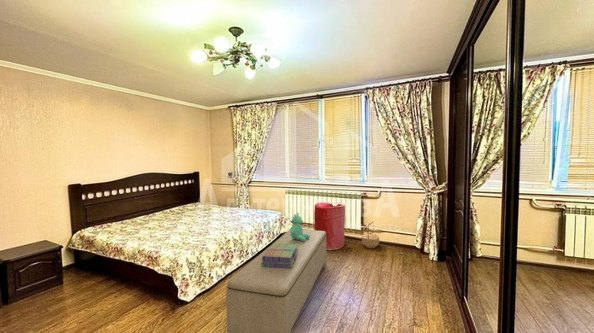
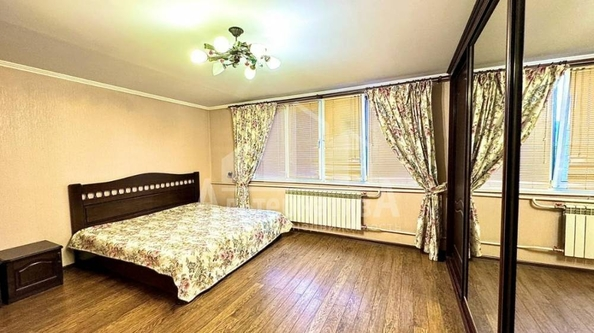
- basket (370, 234)
- bench (289, 271)
- teddy bear (299, 226)
- stack of books (280, 254)
- laundry hamper (329, 223)
